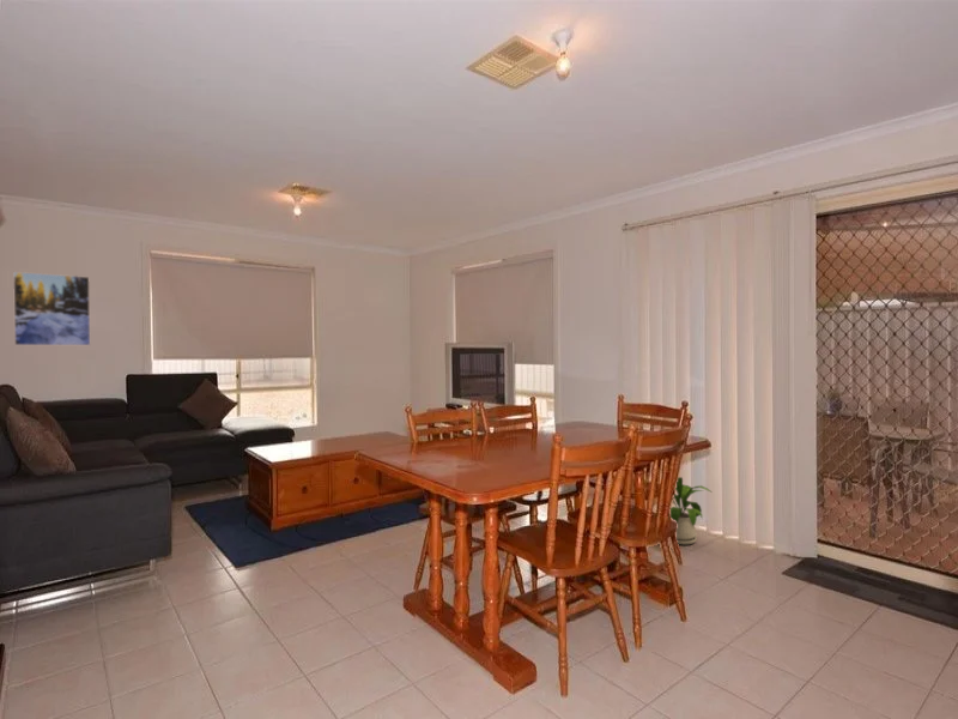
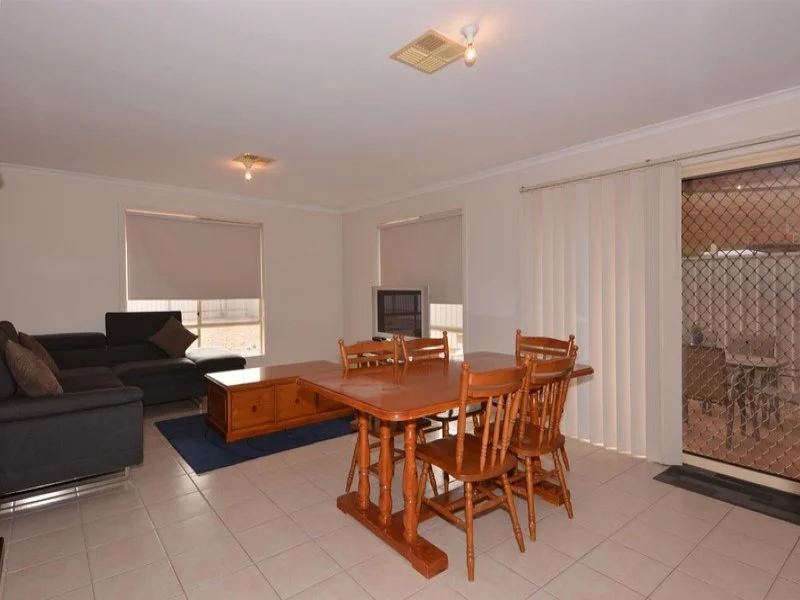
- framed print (53, 309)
- house plant (685, 504)
